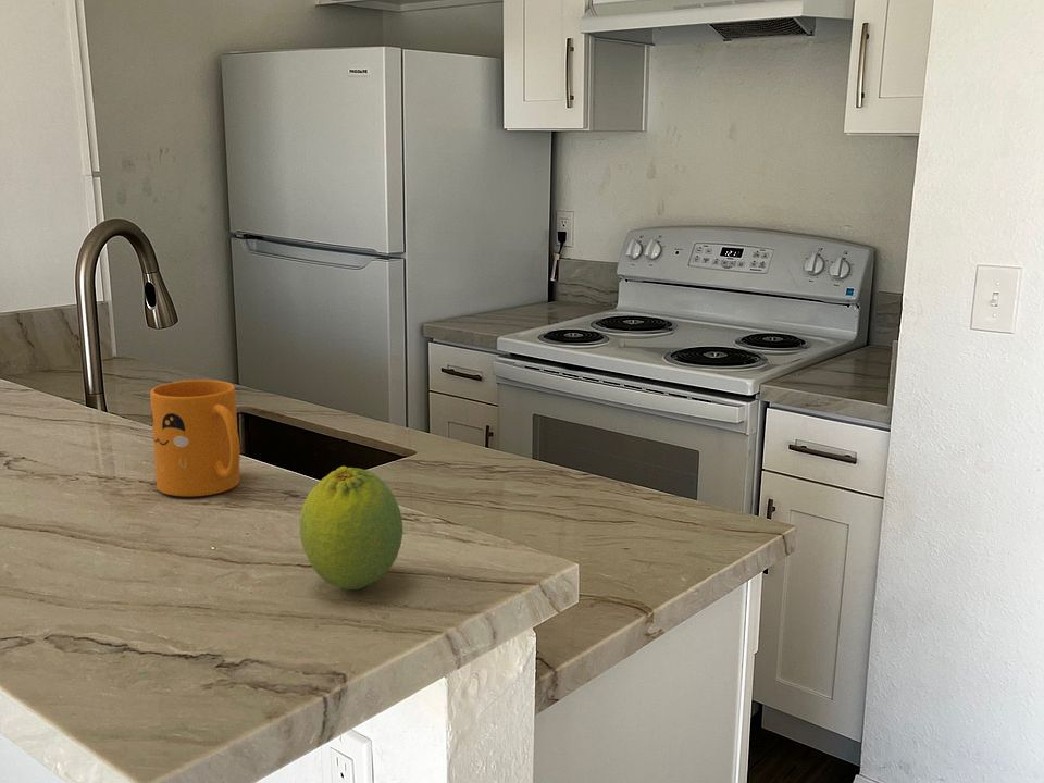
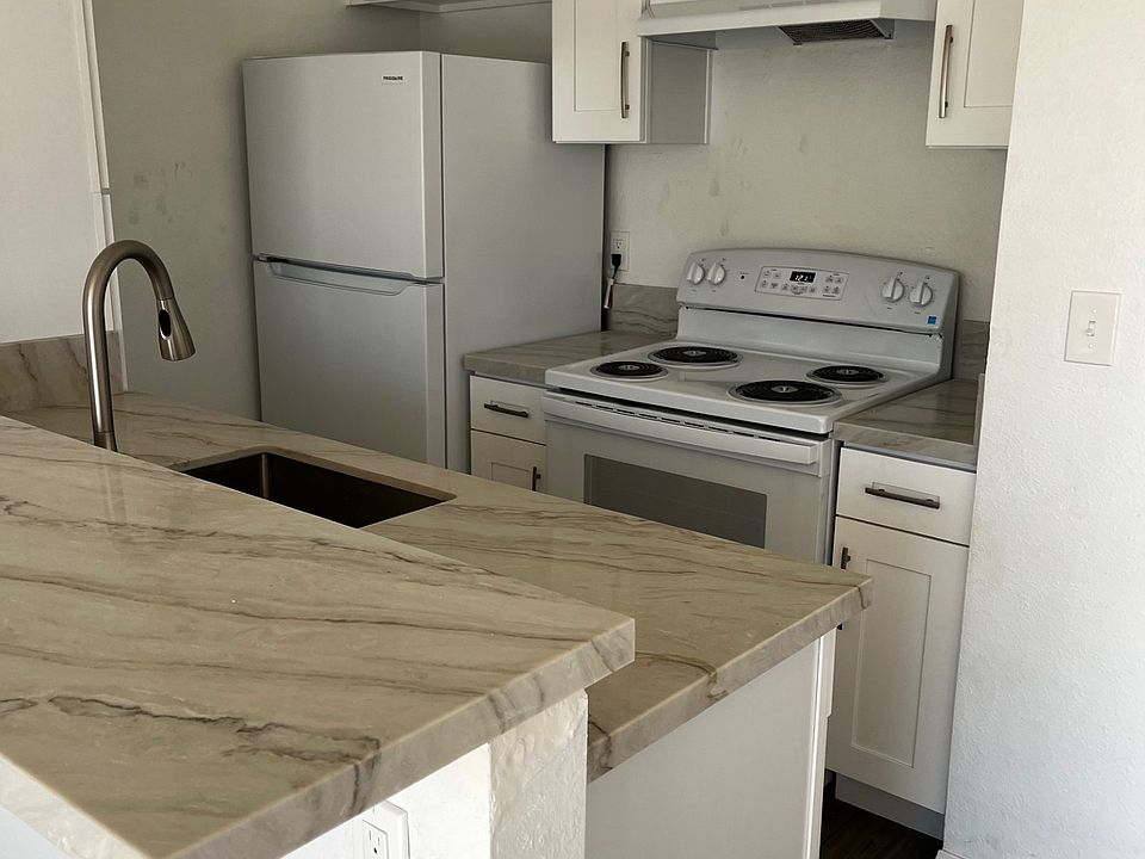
- fruit (350, 525)
- mug (206, 439)
